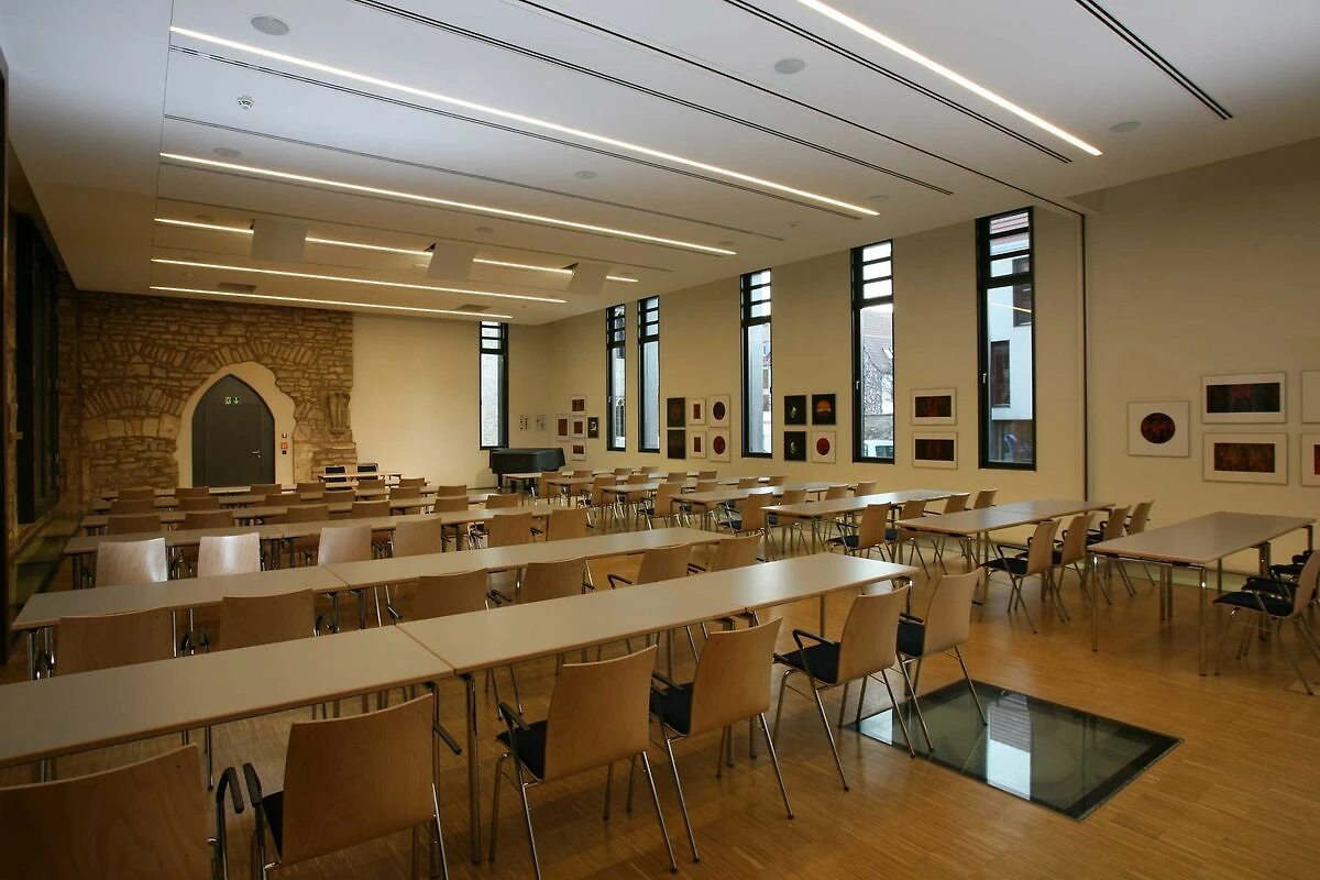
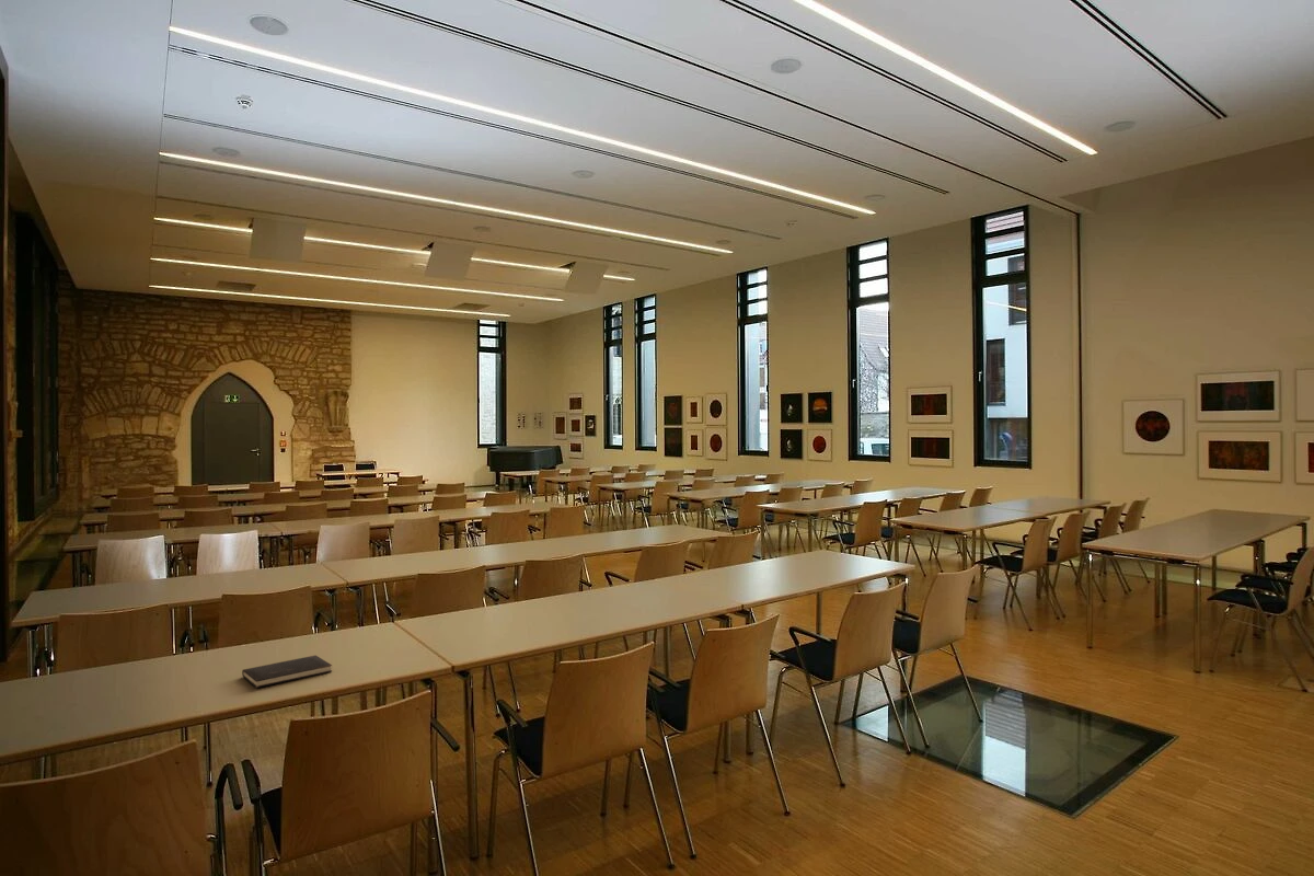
+ hardcover book (287, 670)
